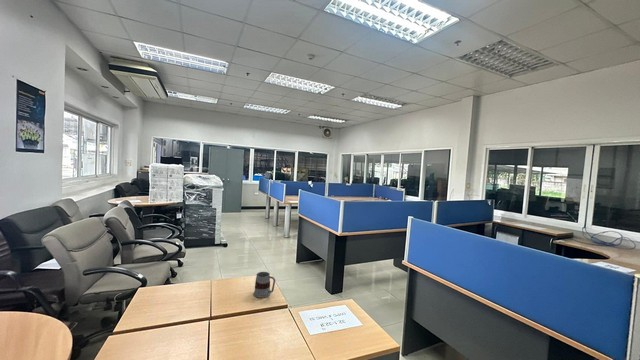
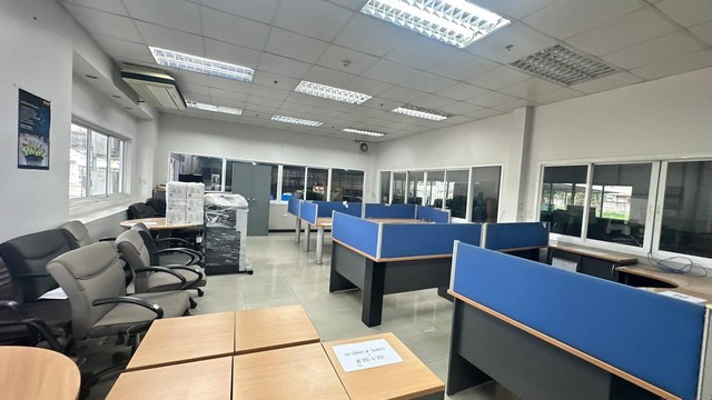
- mug (265, 284)
